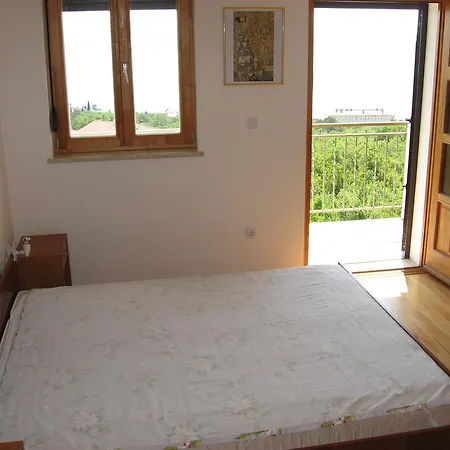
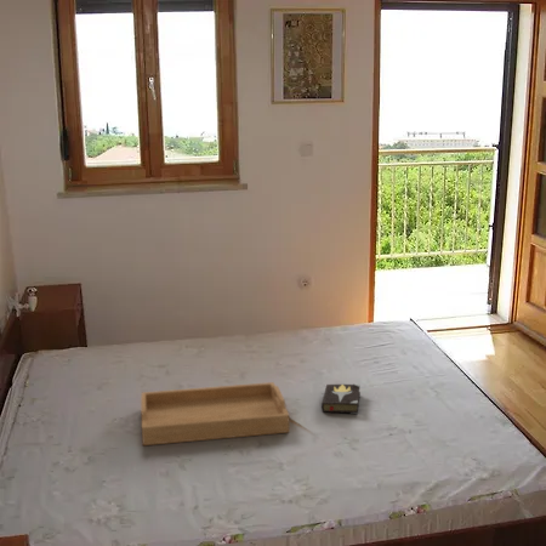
+ hardback book (341, 397)
+ serving tray (212, 409)
